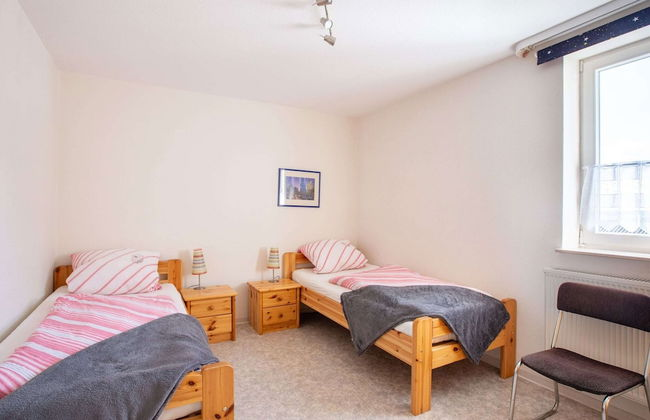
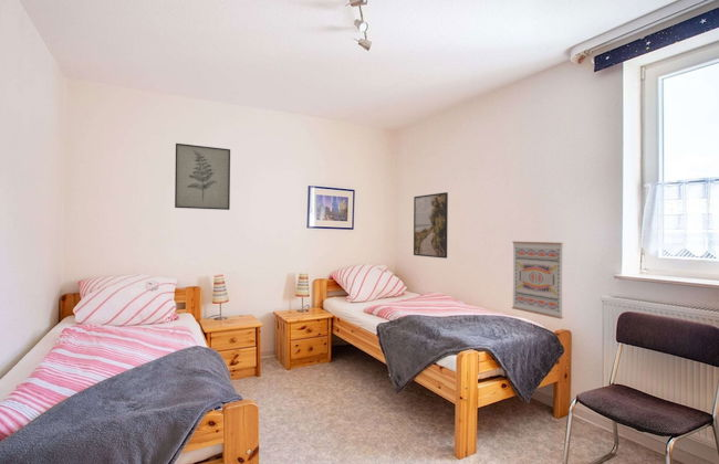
+ wall art (535, 277)
+ wall art (202, 177)
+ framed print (429, 225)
